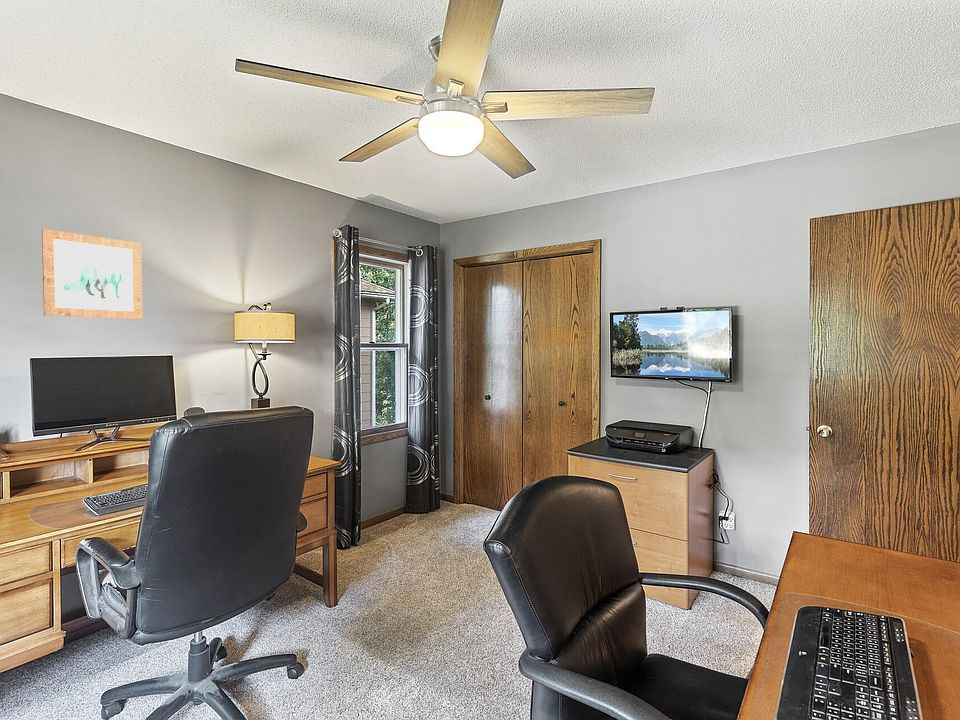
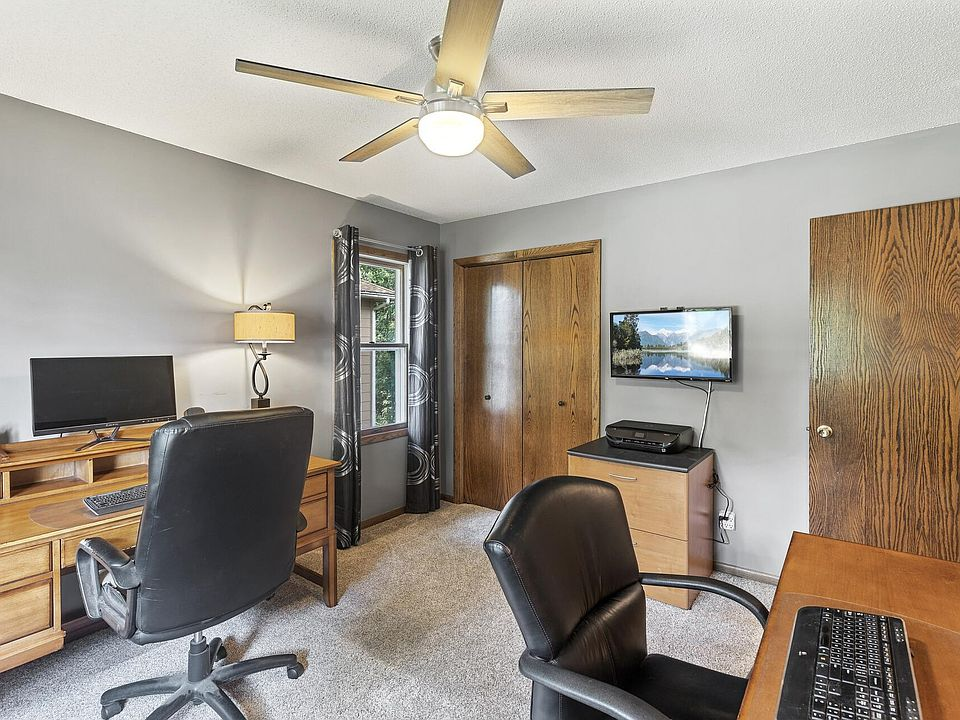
- wall art (95, 277)
